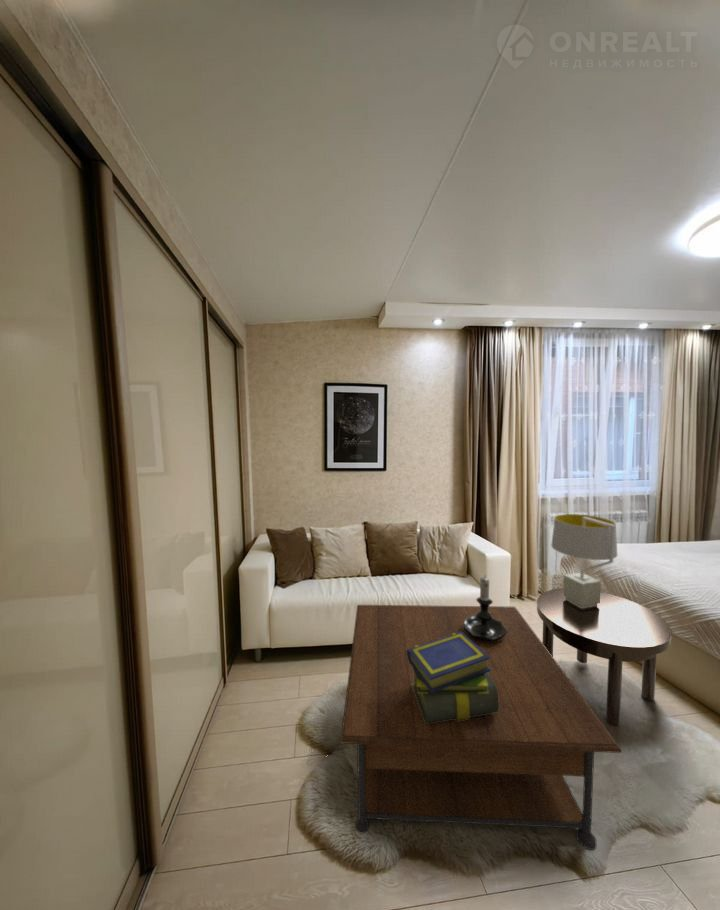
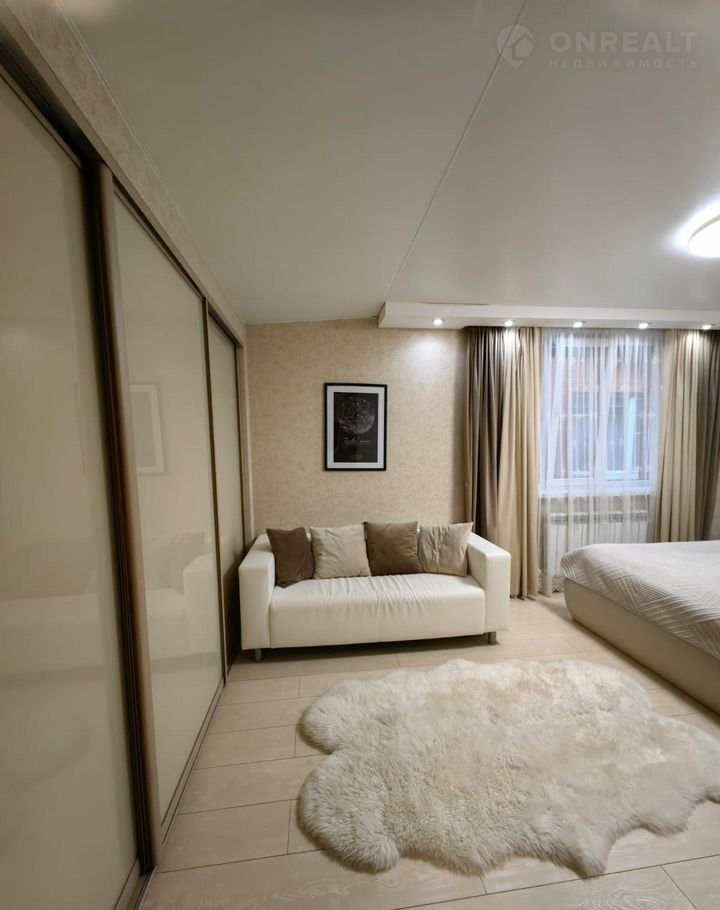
- side table (597, 650)
- coffee table (450, 719)
- candle holder (484, 604)
- stack of books (450, 675)
- table lamp (584, 558)
